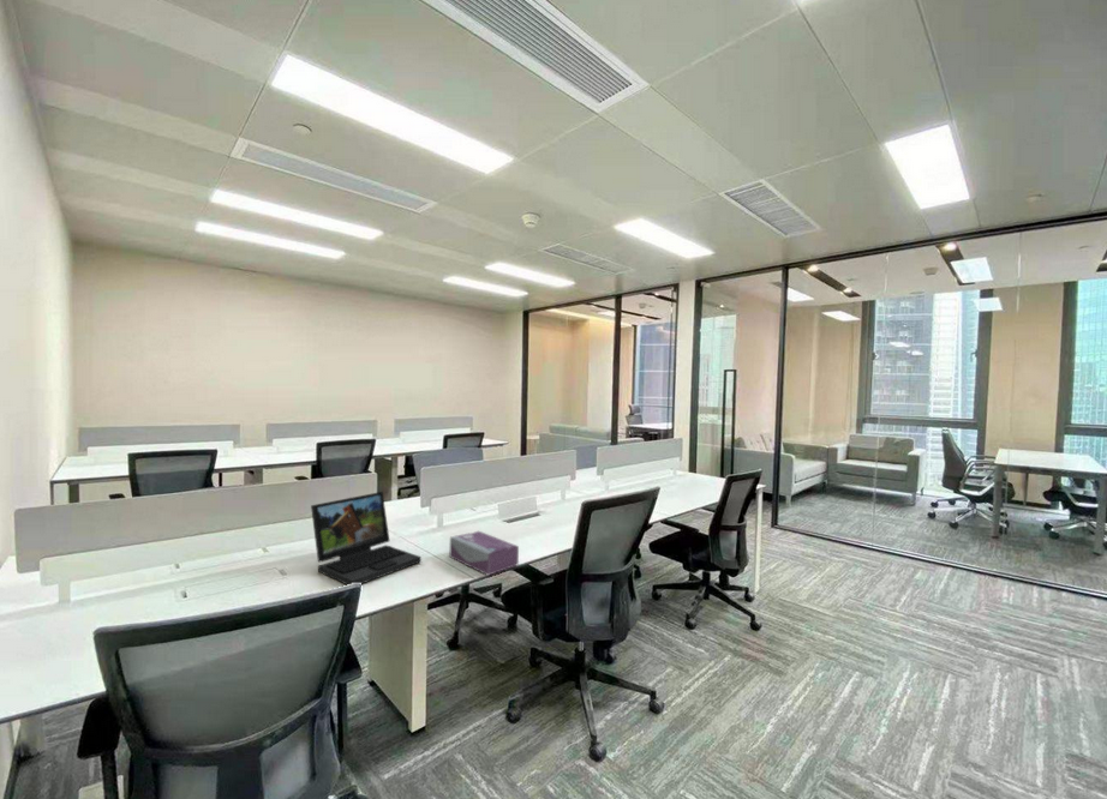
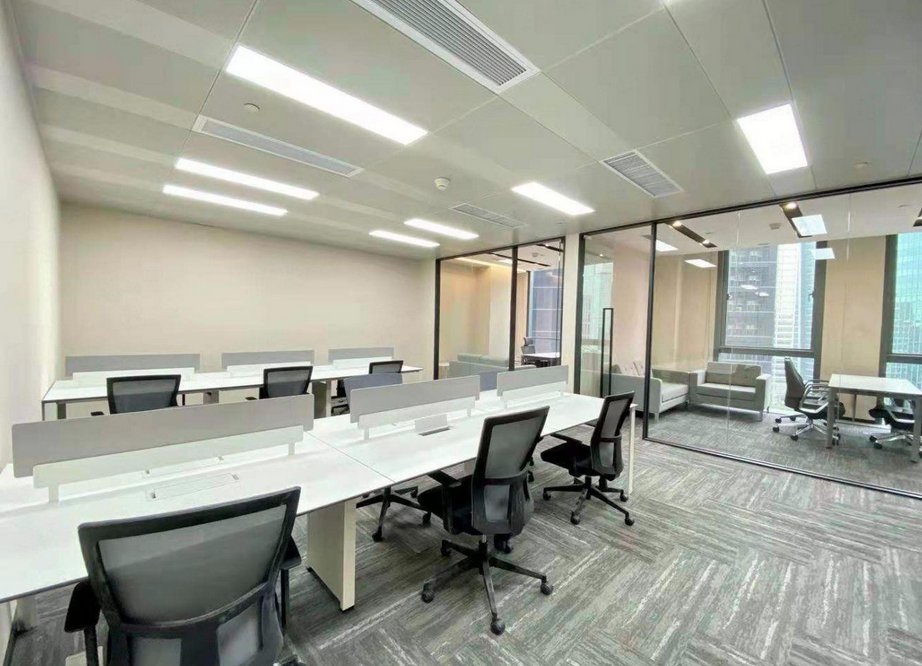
- laptop (366, 533)
- tissue box (483, 551)
